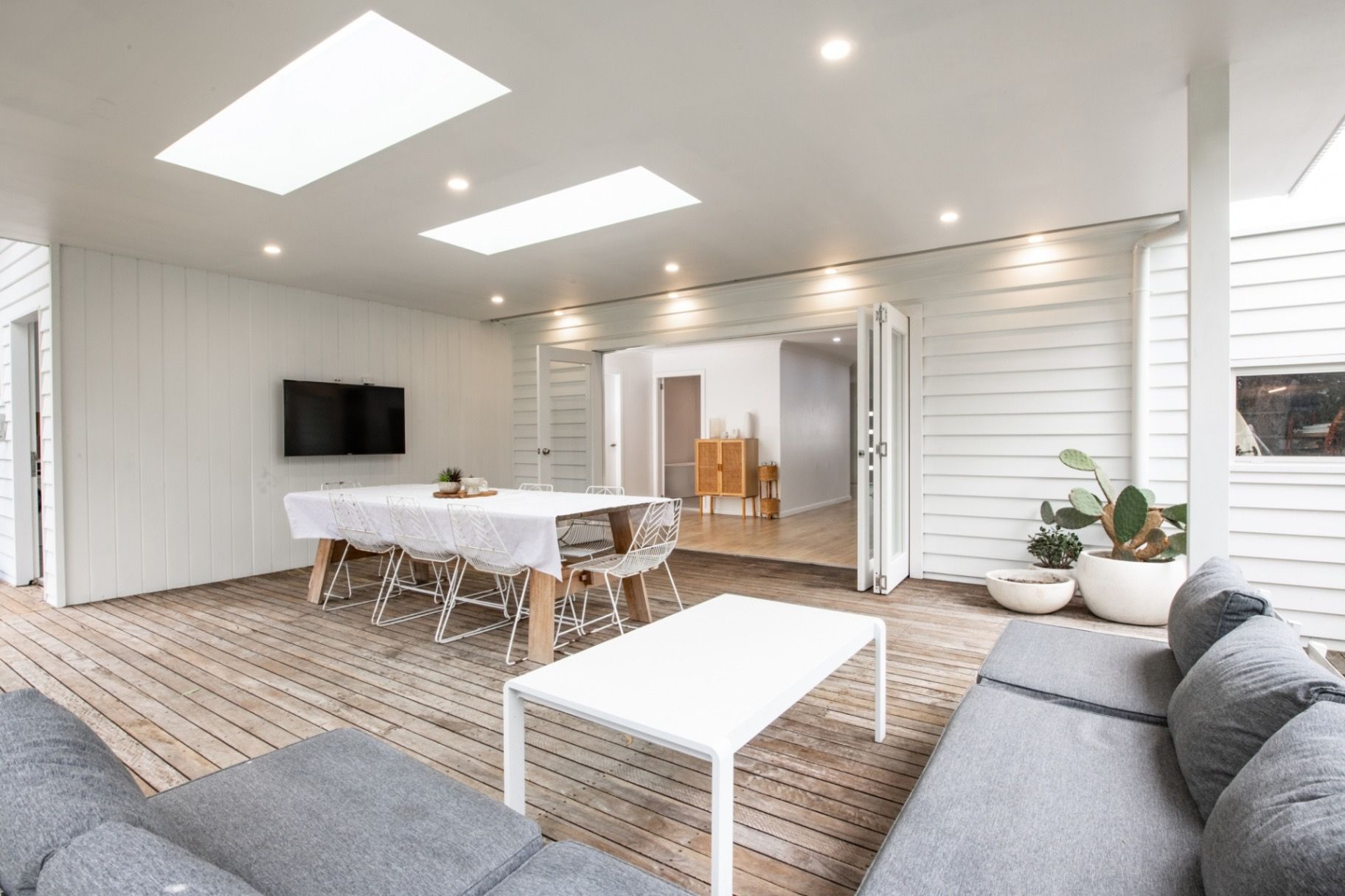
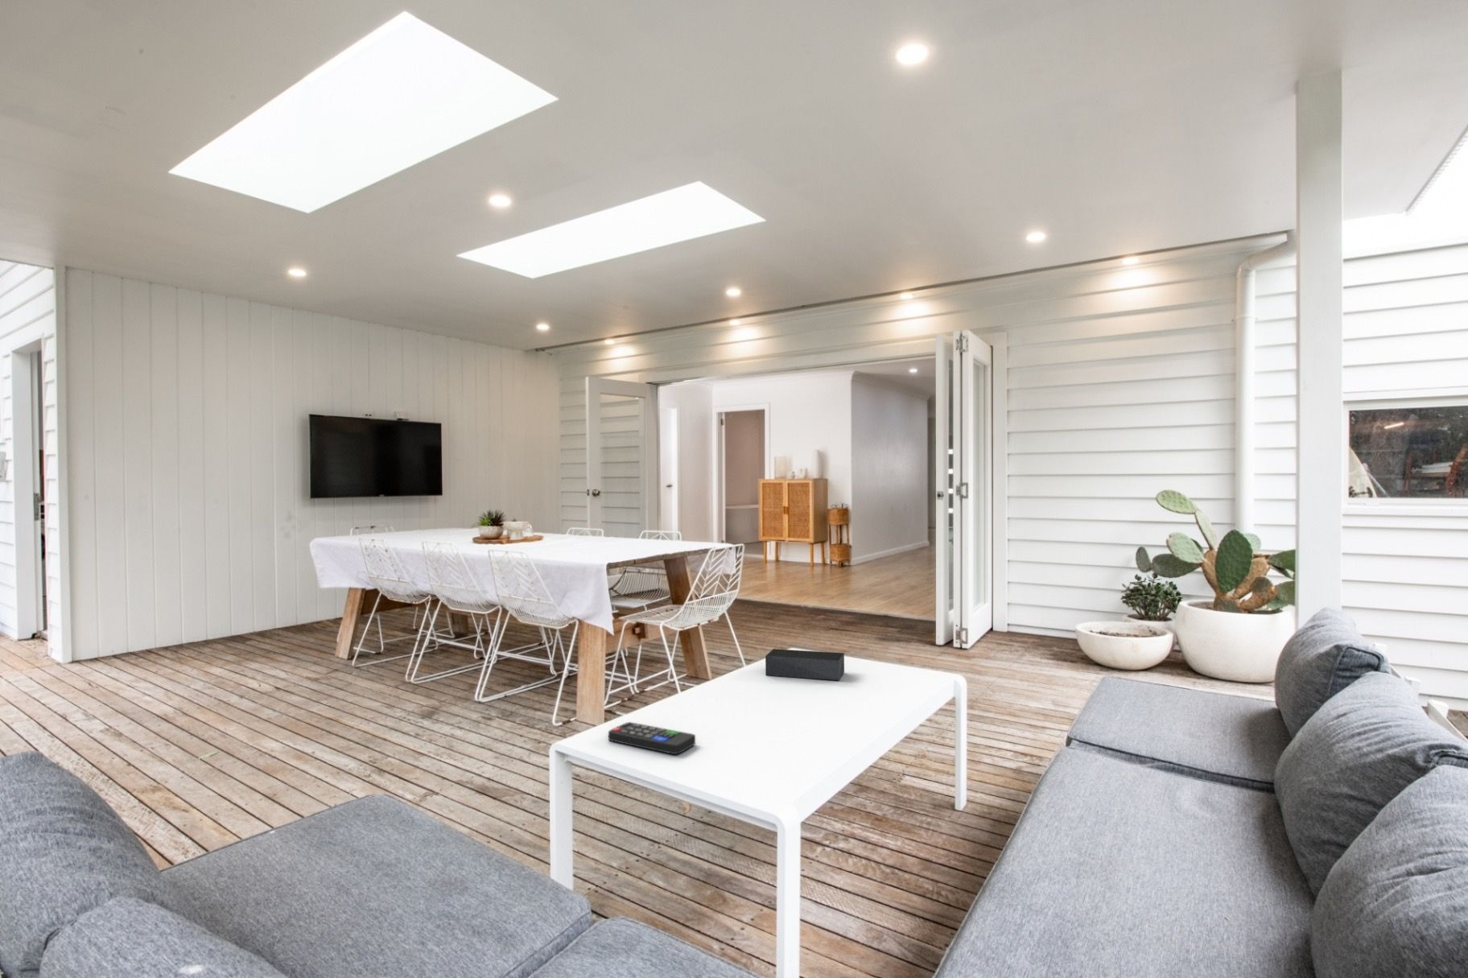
+ remote control (652, 737)
+ speaker (804, 664)
